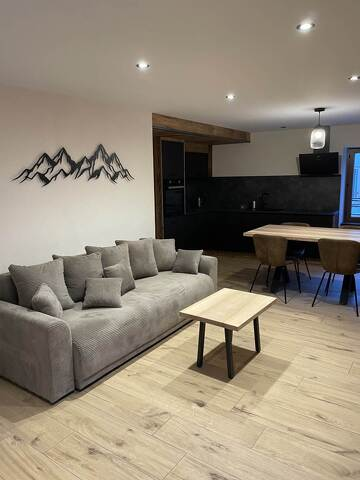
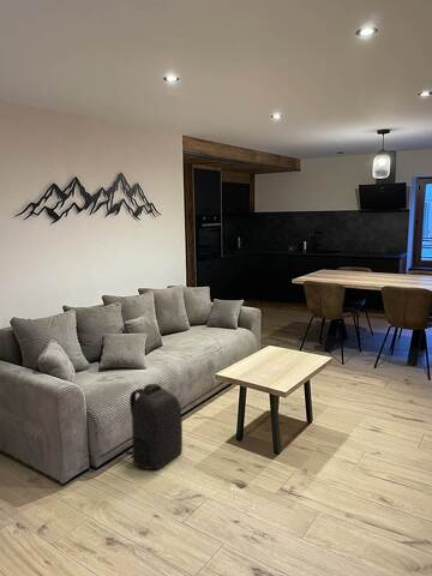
+ backpack (151, 420)
